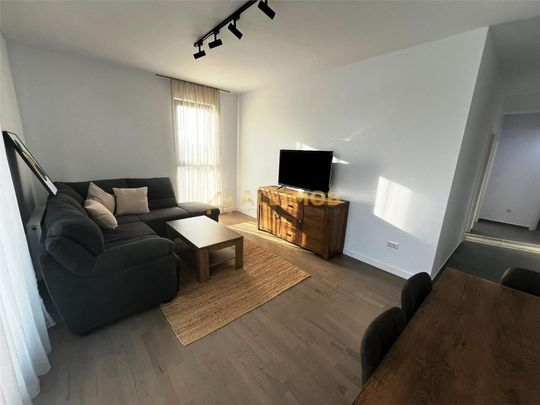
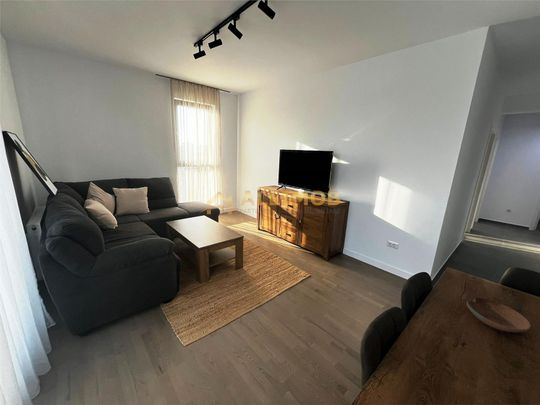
+ bowl (495, 316)
